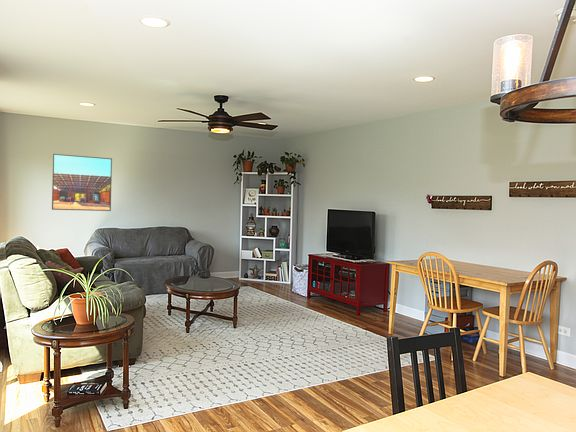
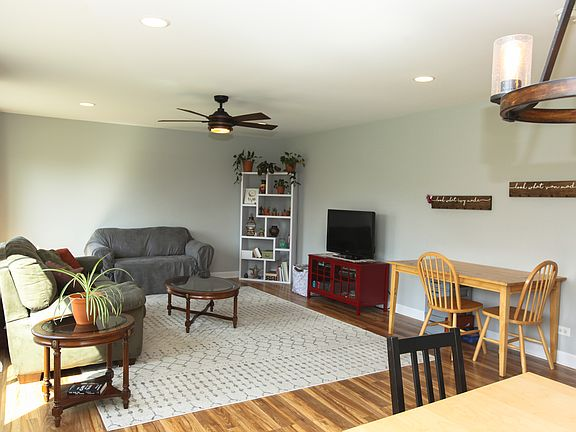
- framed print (82, 183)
